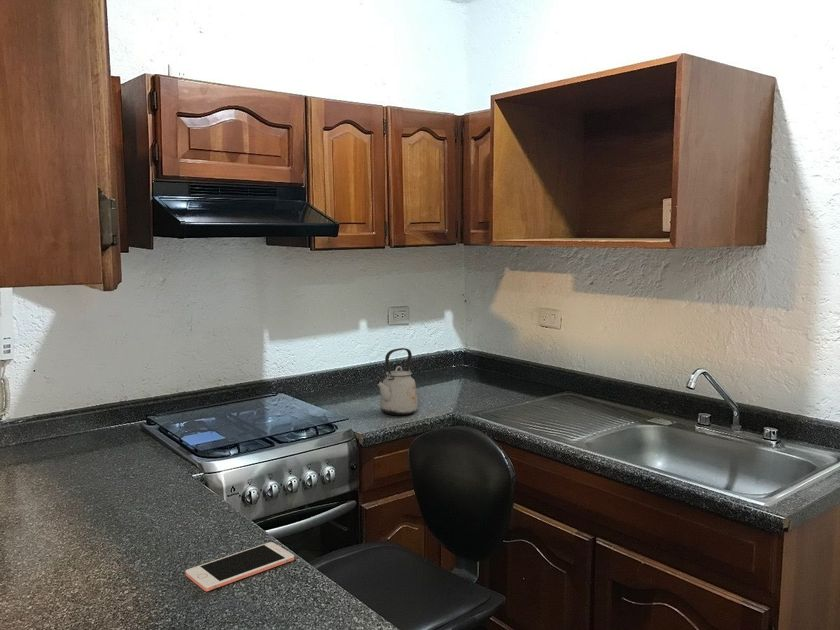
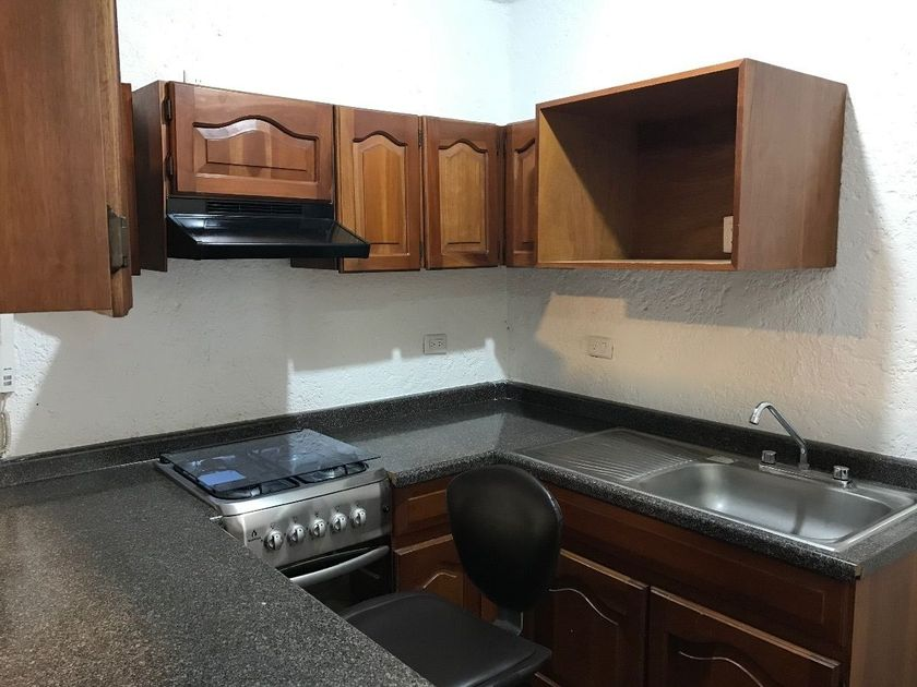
- kettle (394, 382)
- cell phone (241, 565)
